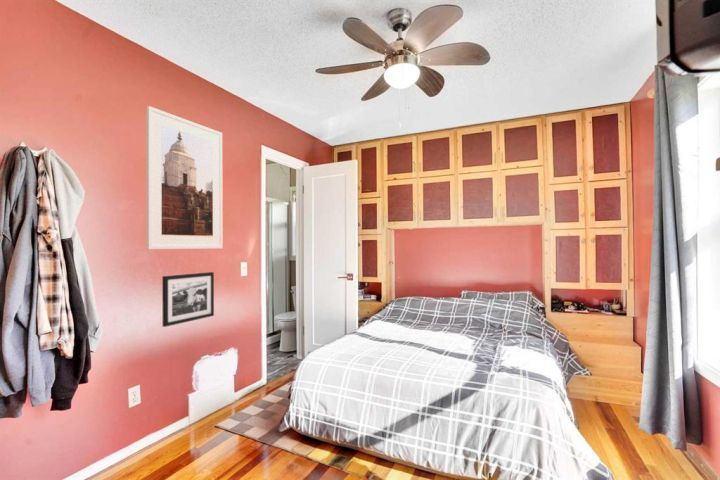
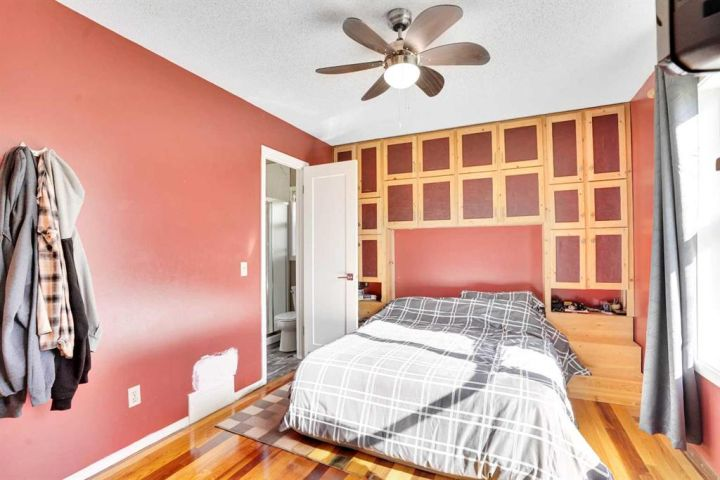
- picture frame (189, 297)
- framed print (188, 184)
